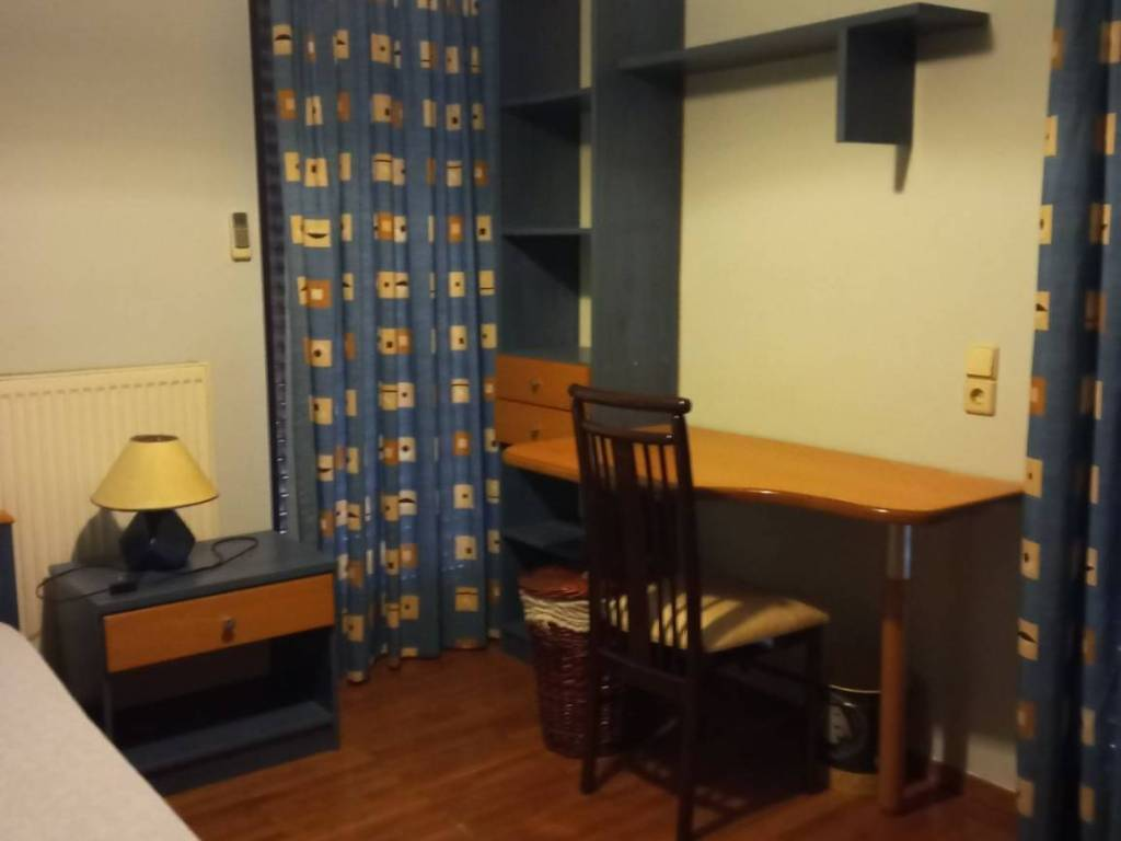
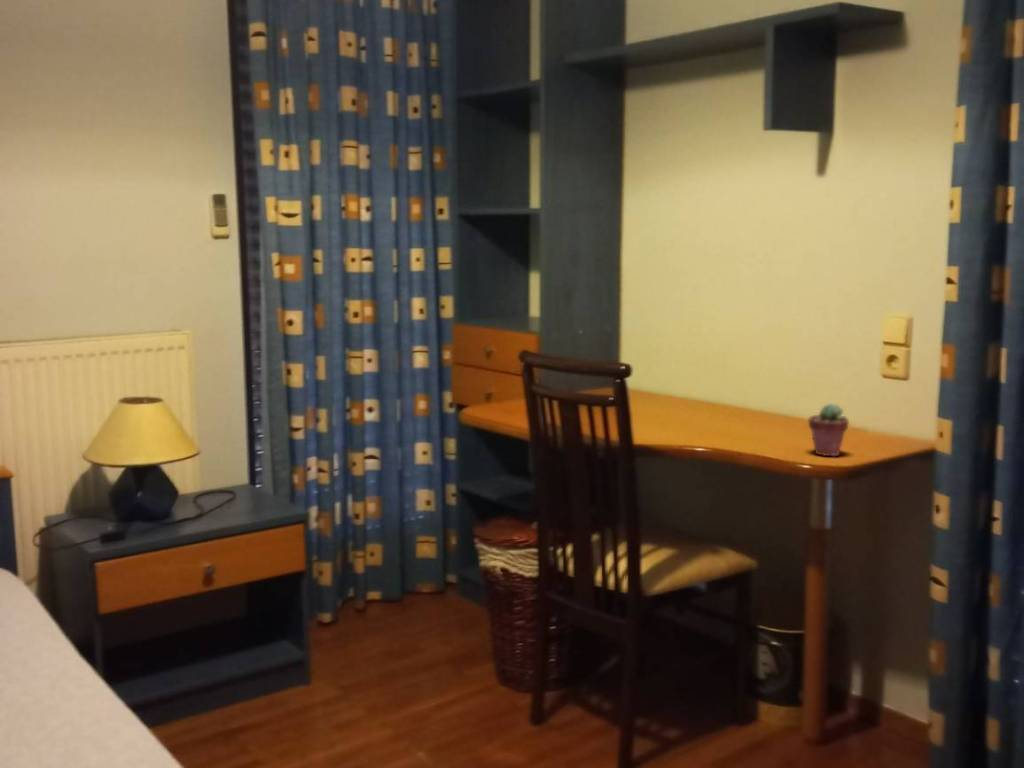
+ potted succulent (828, 428)
